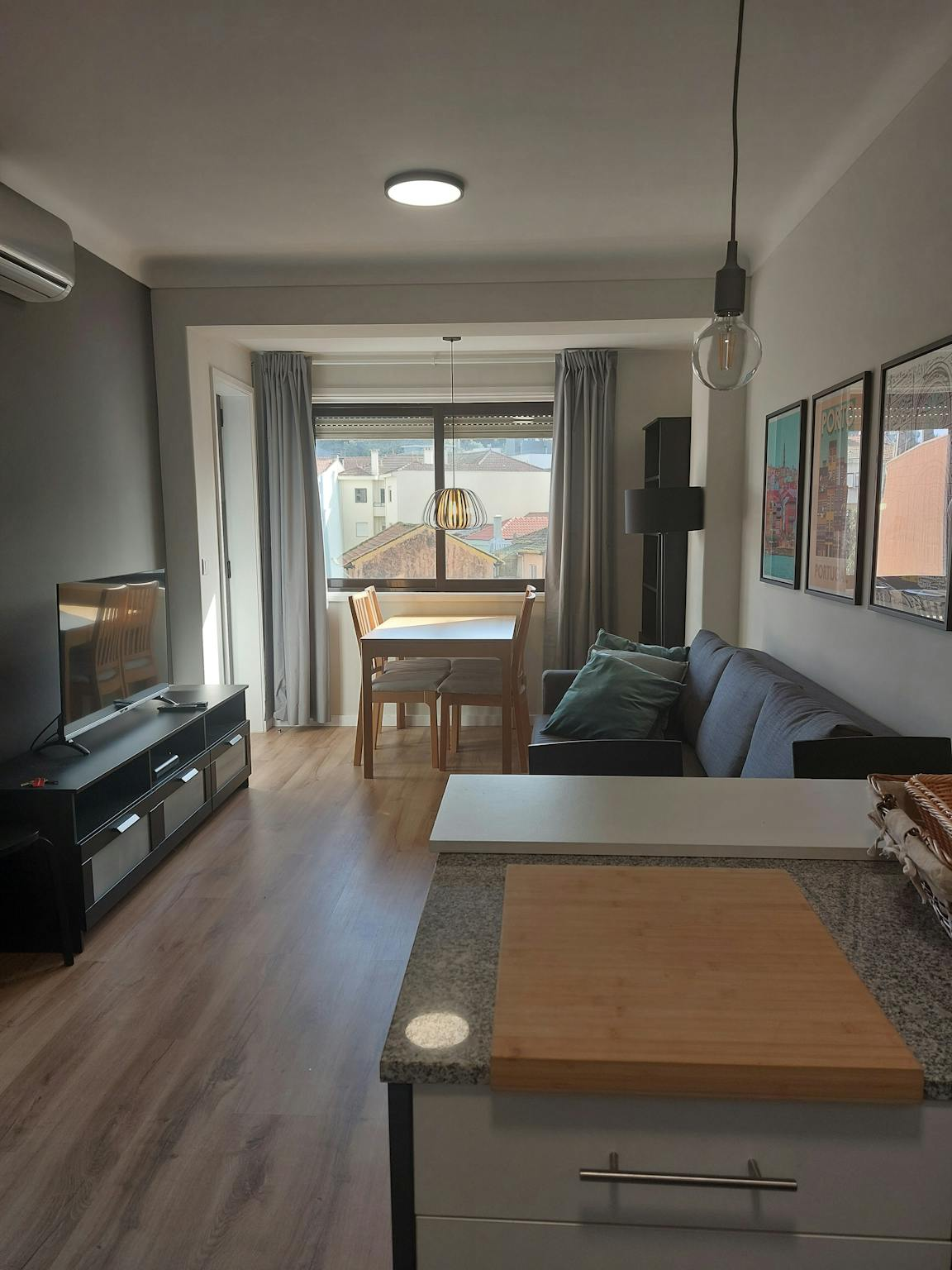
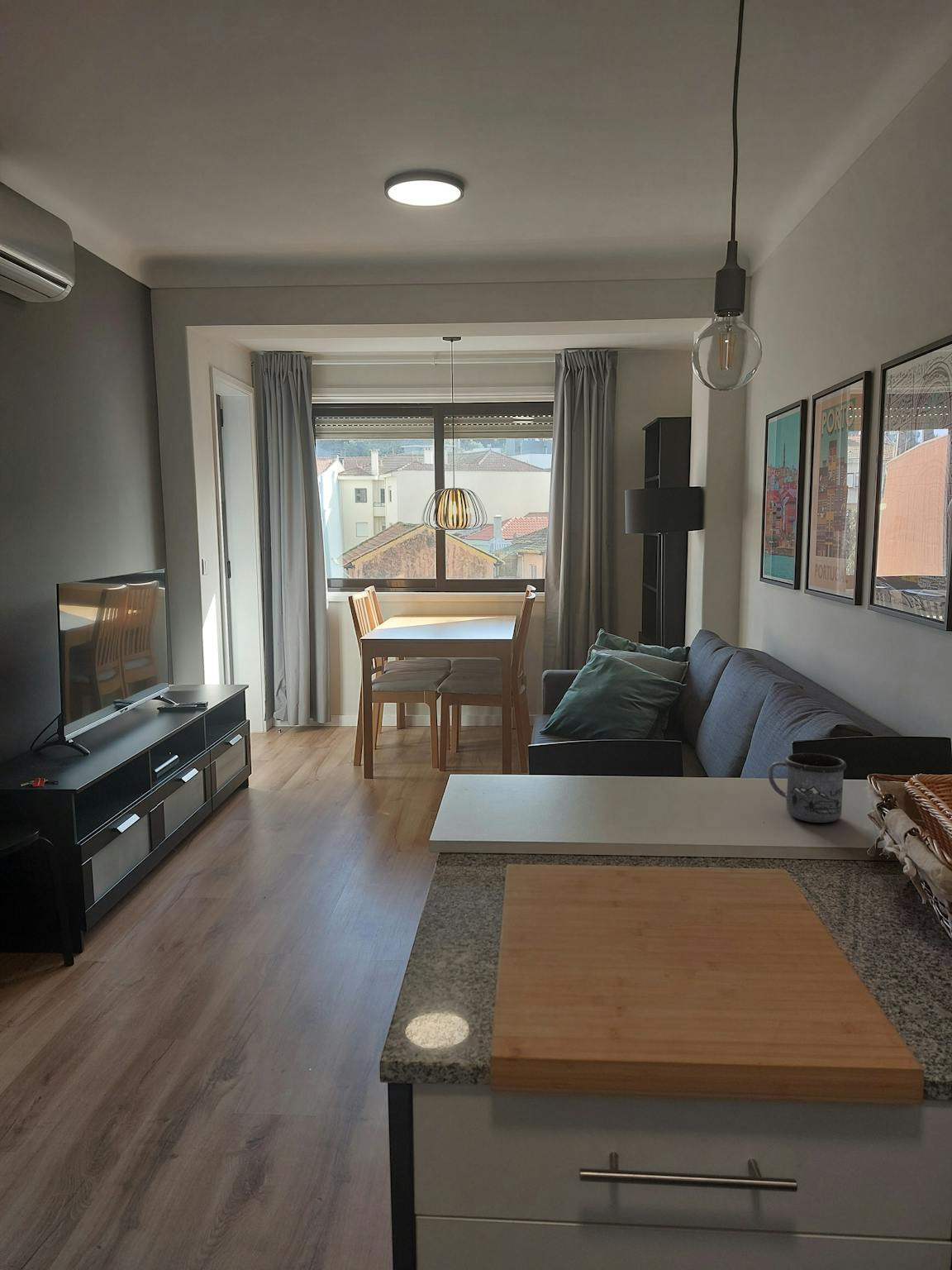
+ mug (805, 785)
